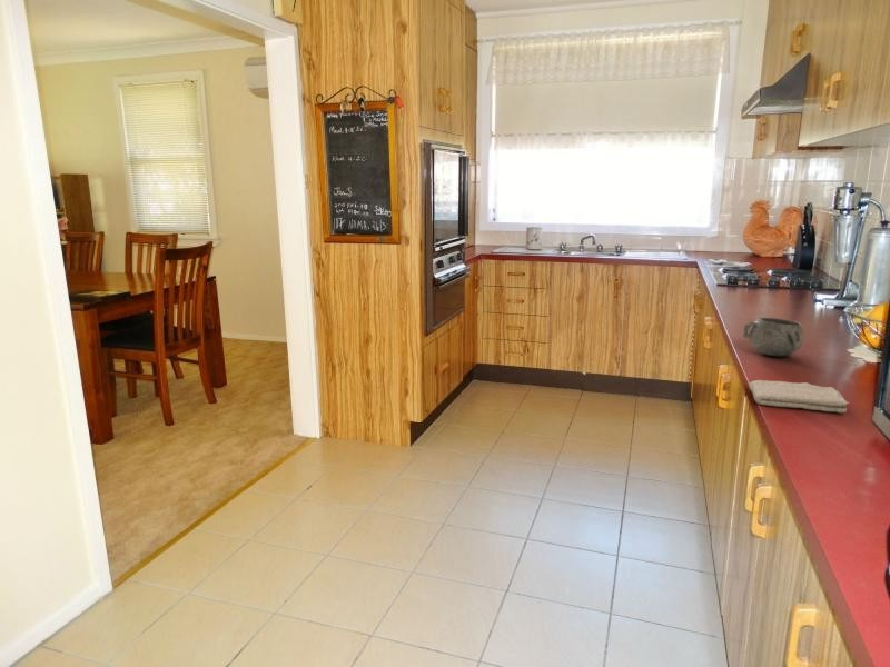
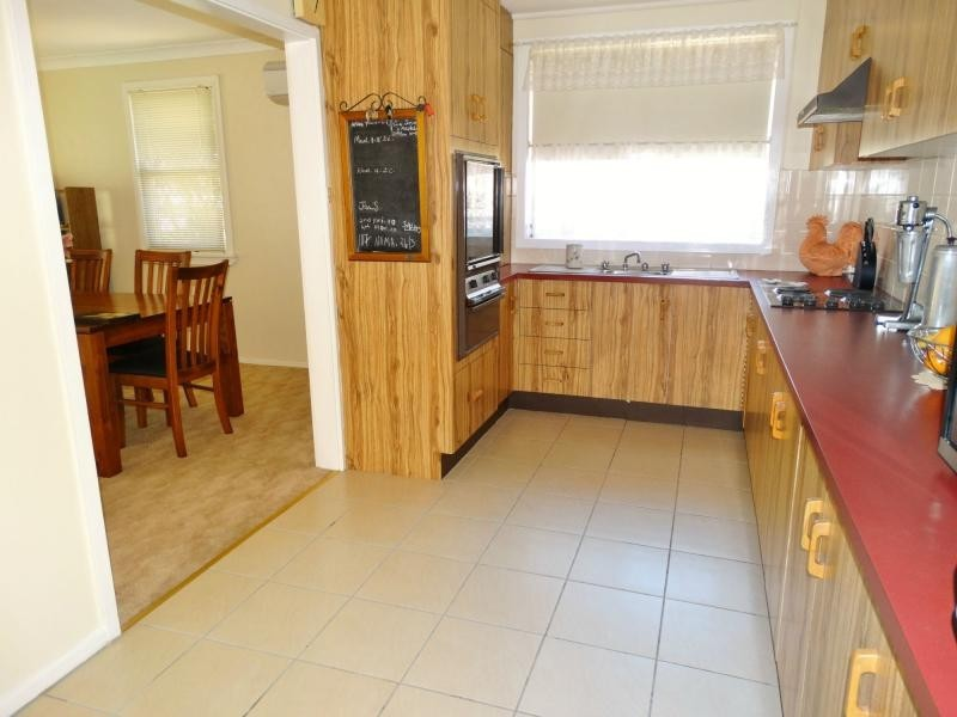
- washcloth (797, 395)
- decorative bowl (773, 337)
